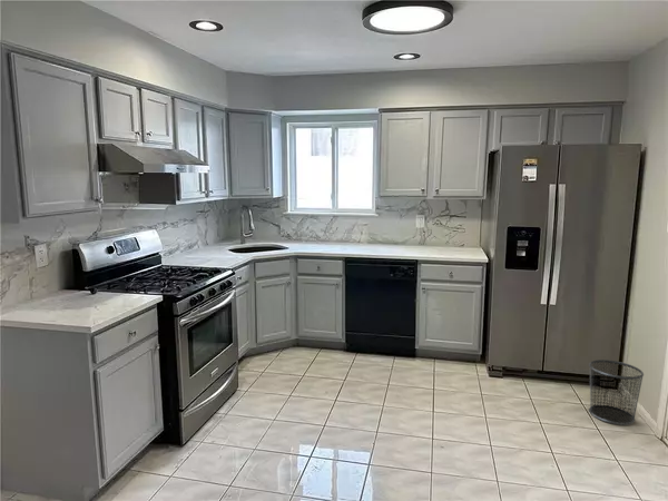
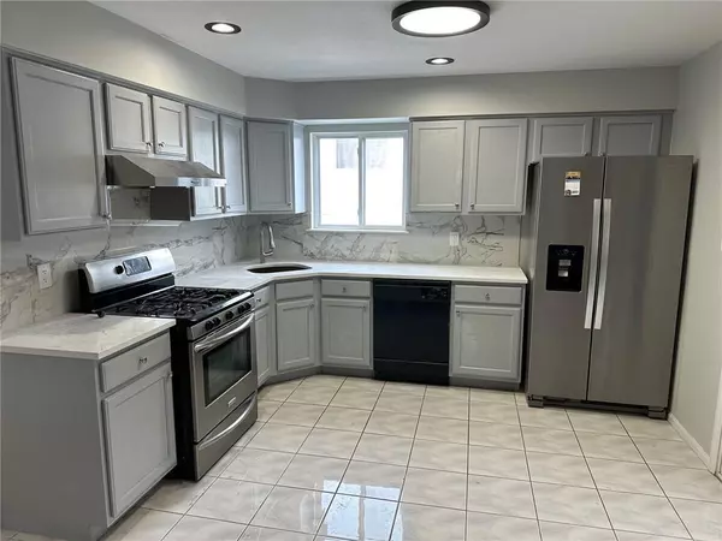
- waste bin (613, 392)
